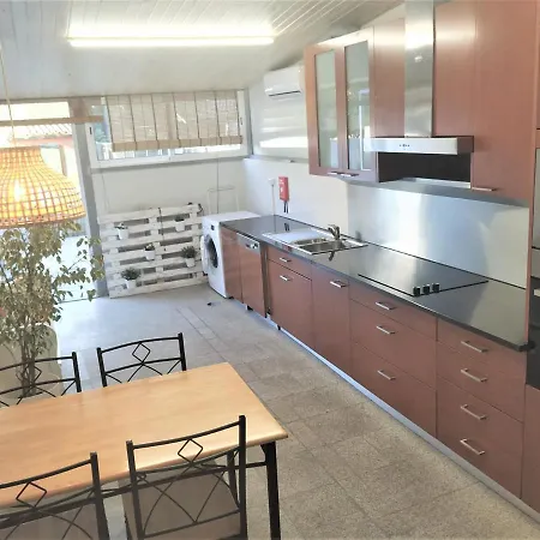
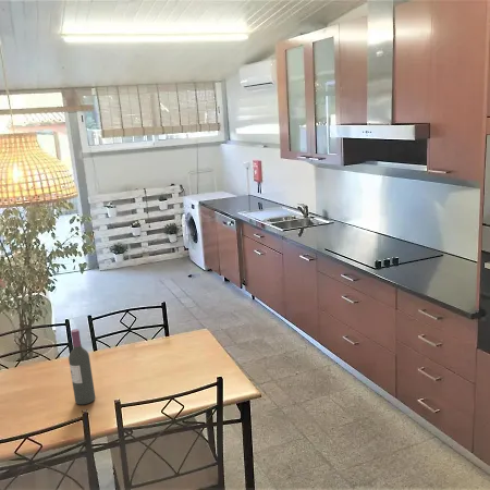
+ wine bottle (79, 366)
